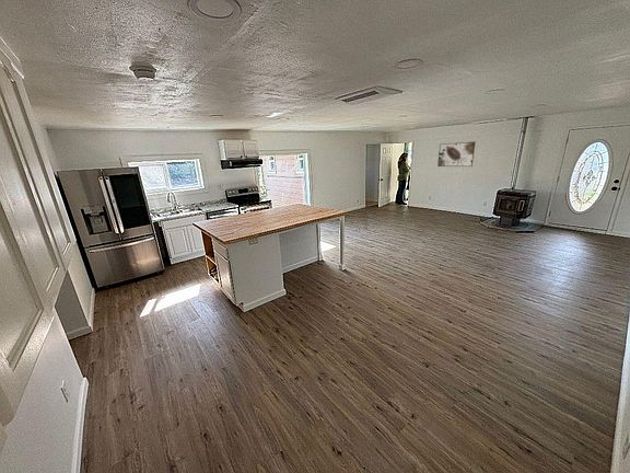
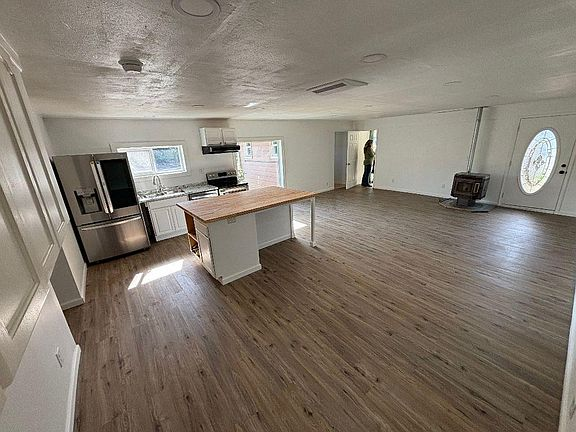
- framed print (455, 154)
